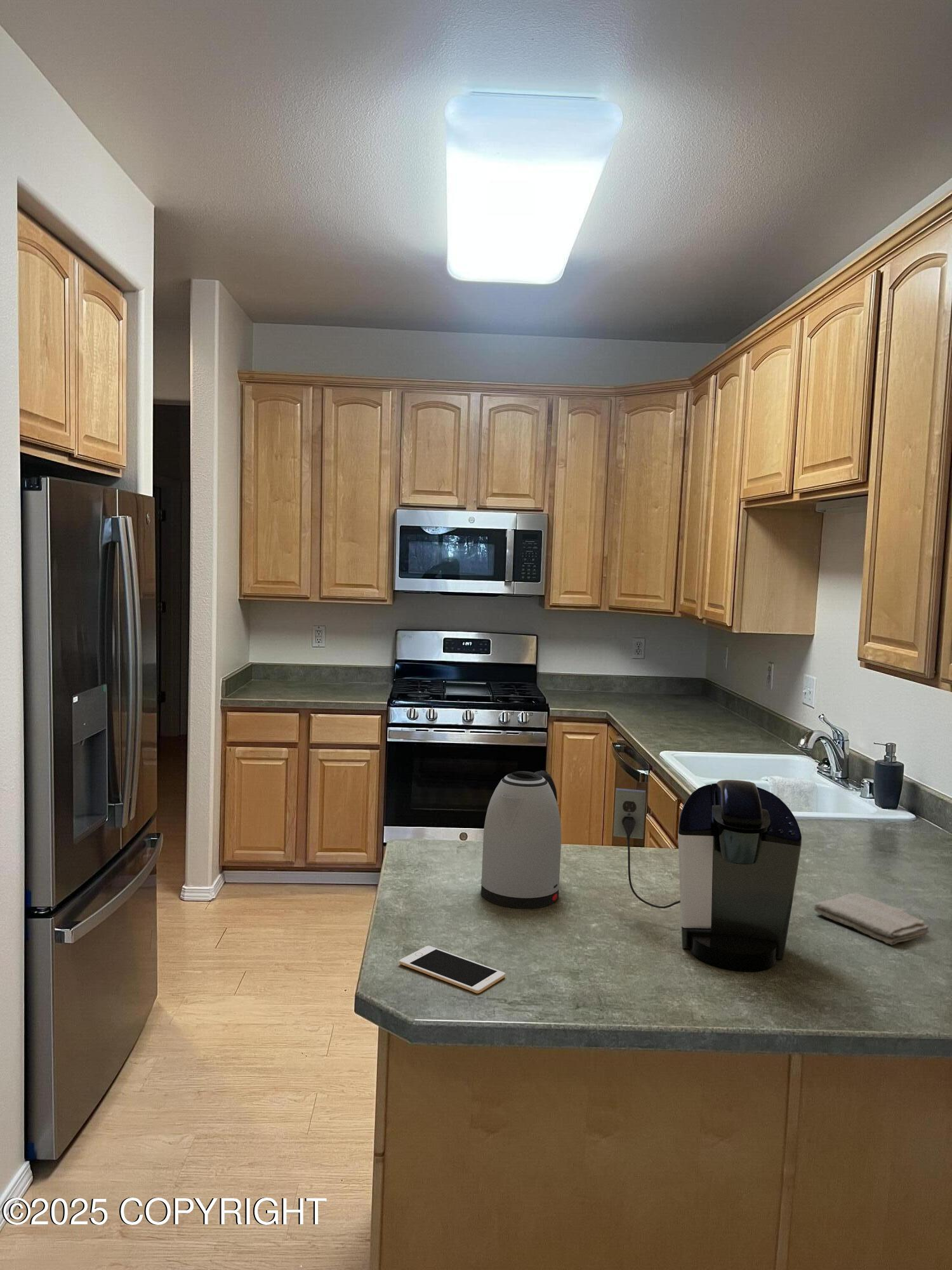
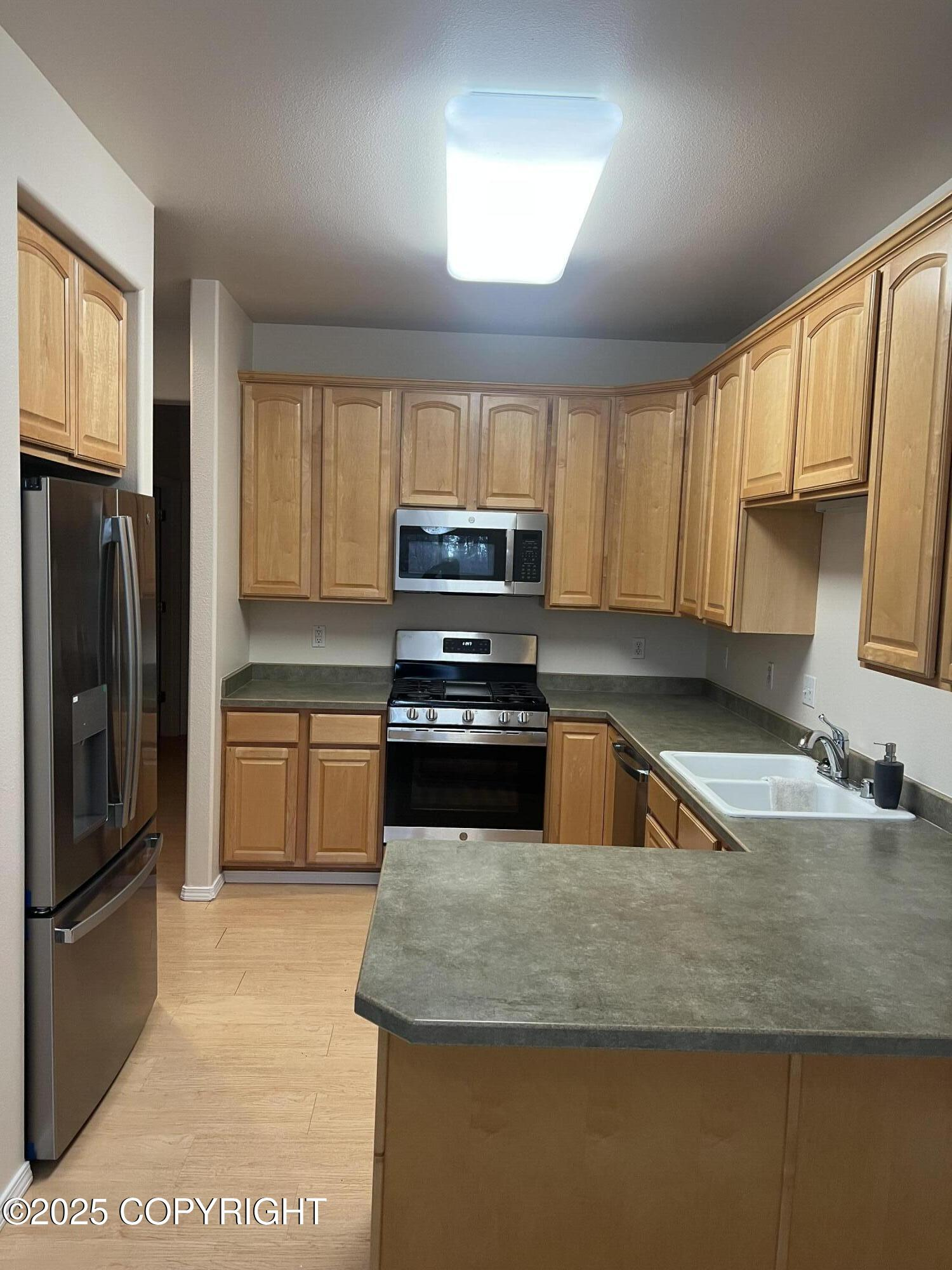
- cell phone (451, 968)
- coffee maker (701, 861)
- kettle (529, 830)
- washcloth (870, 916)
